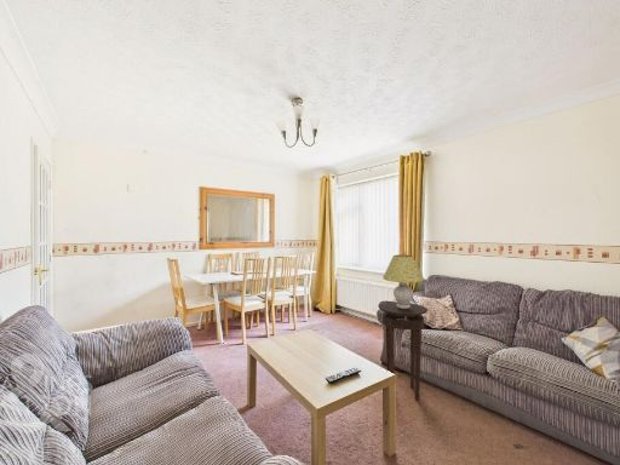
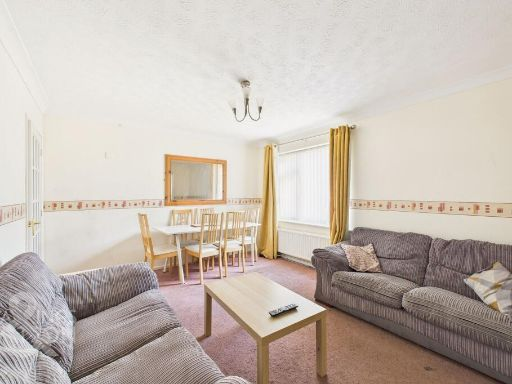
- table lamp (403, 281)
- stool (411, 349)
